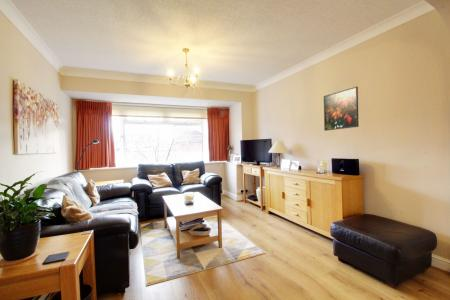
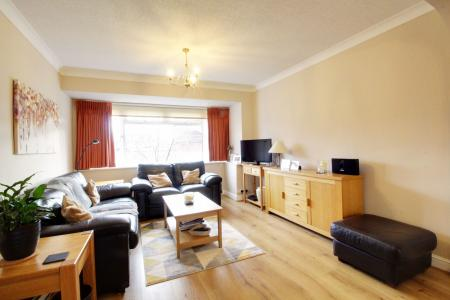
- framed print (339, 110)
